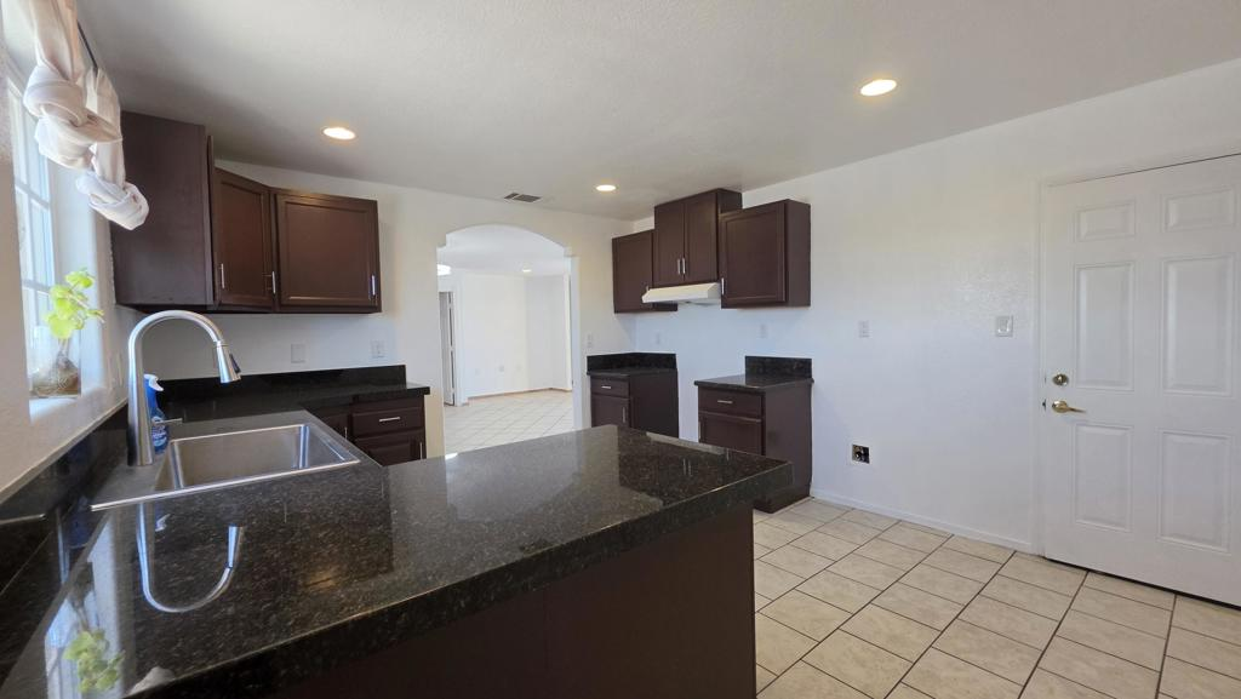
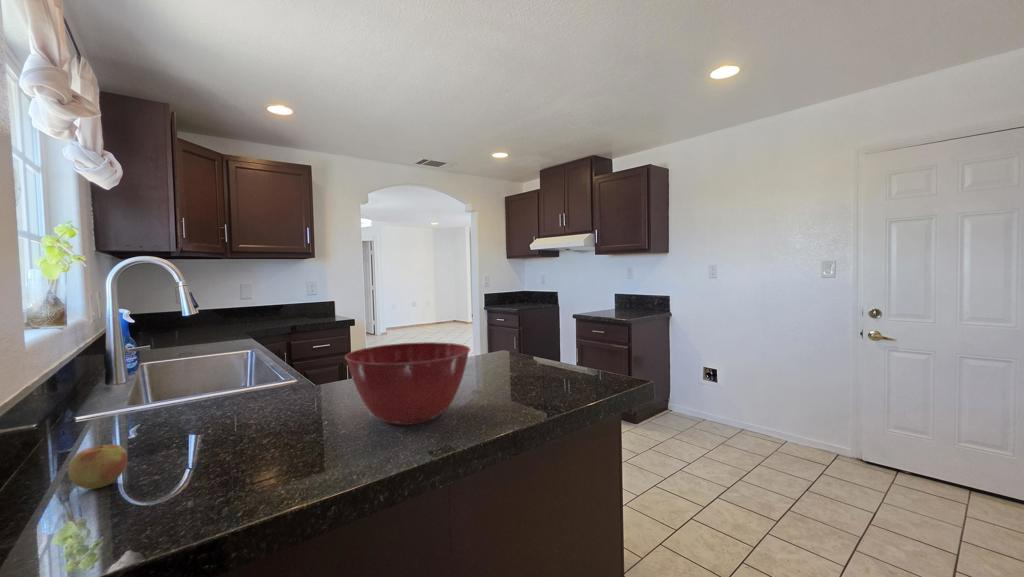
+ apple (98, 461)
+ mixing bowl (410, 383)
